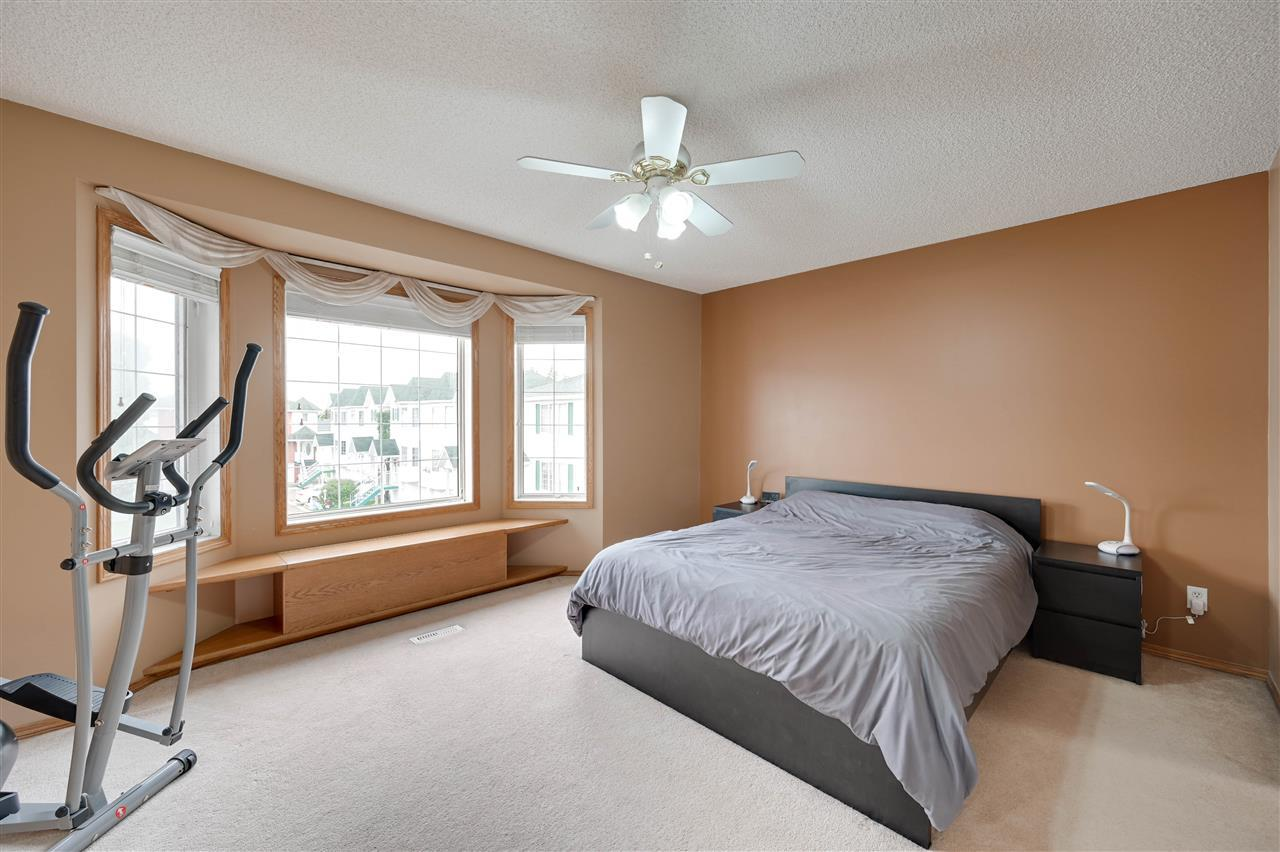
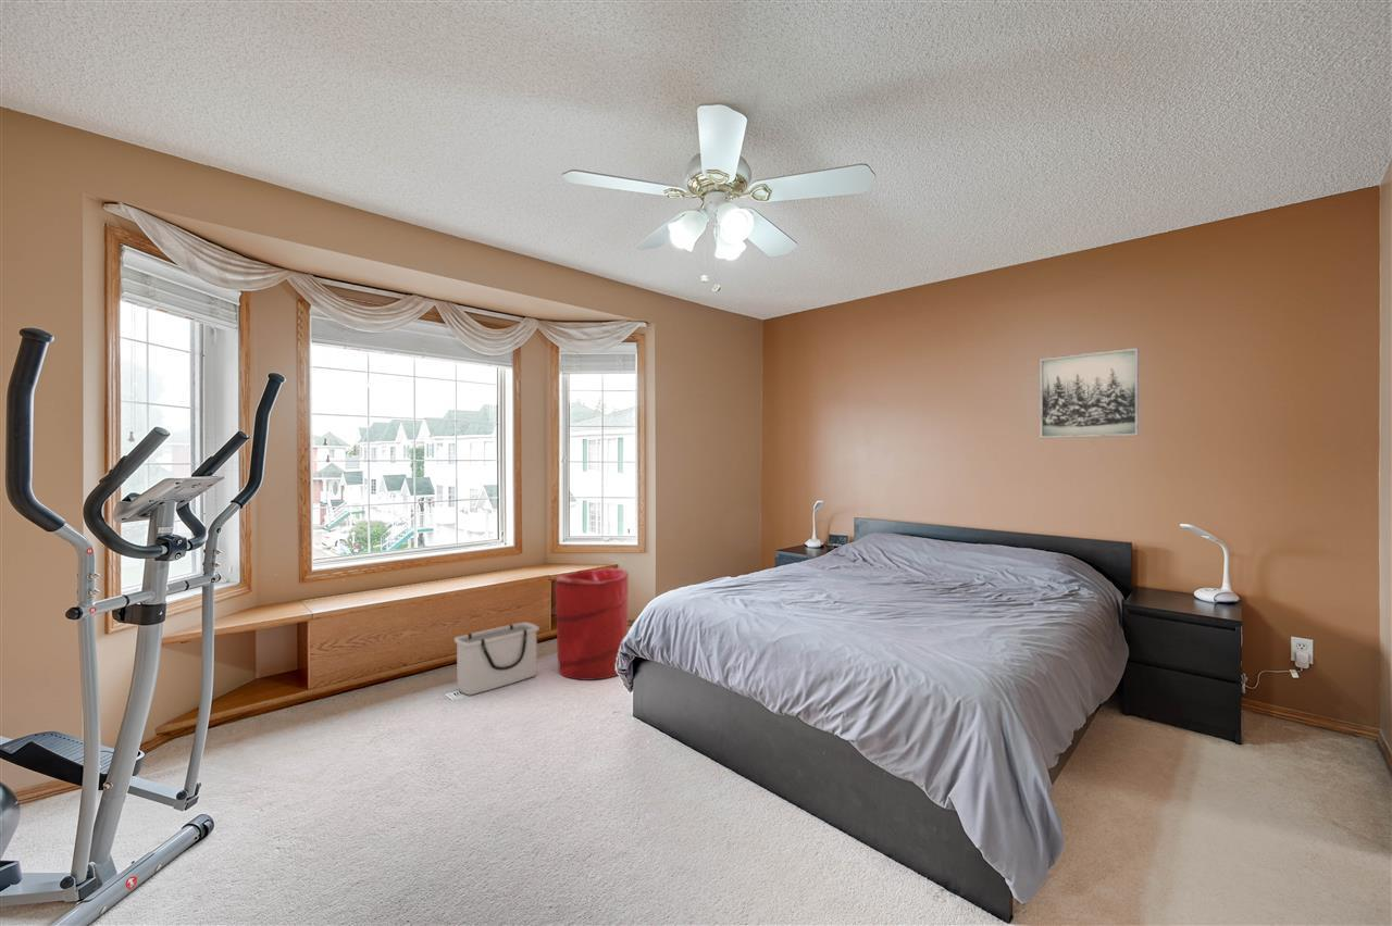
+ laundry hamper (592, 618)
+ storage bin (498, 656)
+ wall art (1086, 395)
